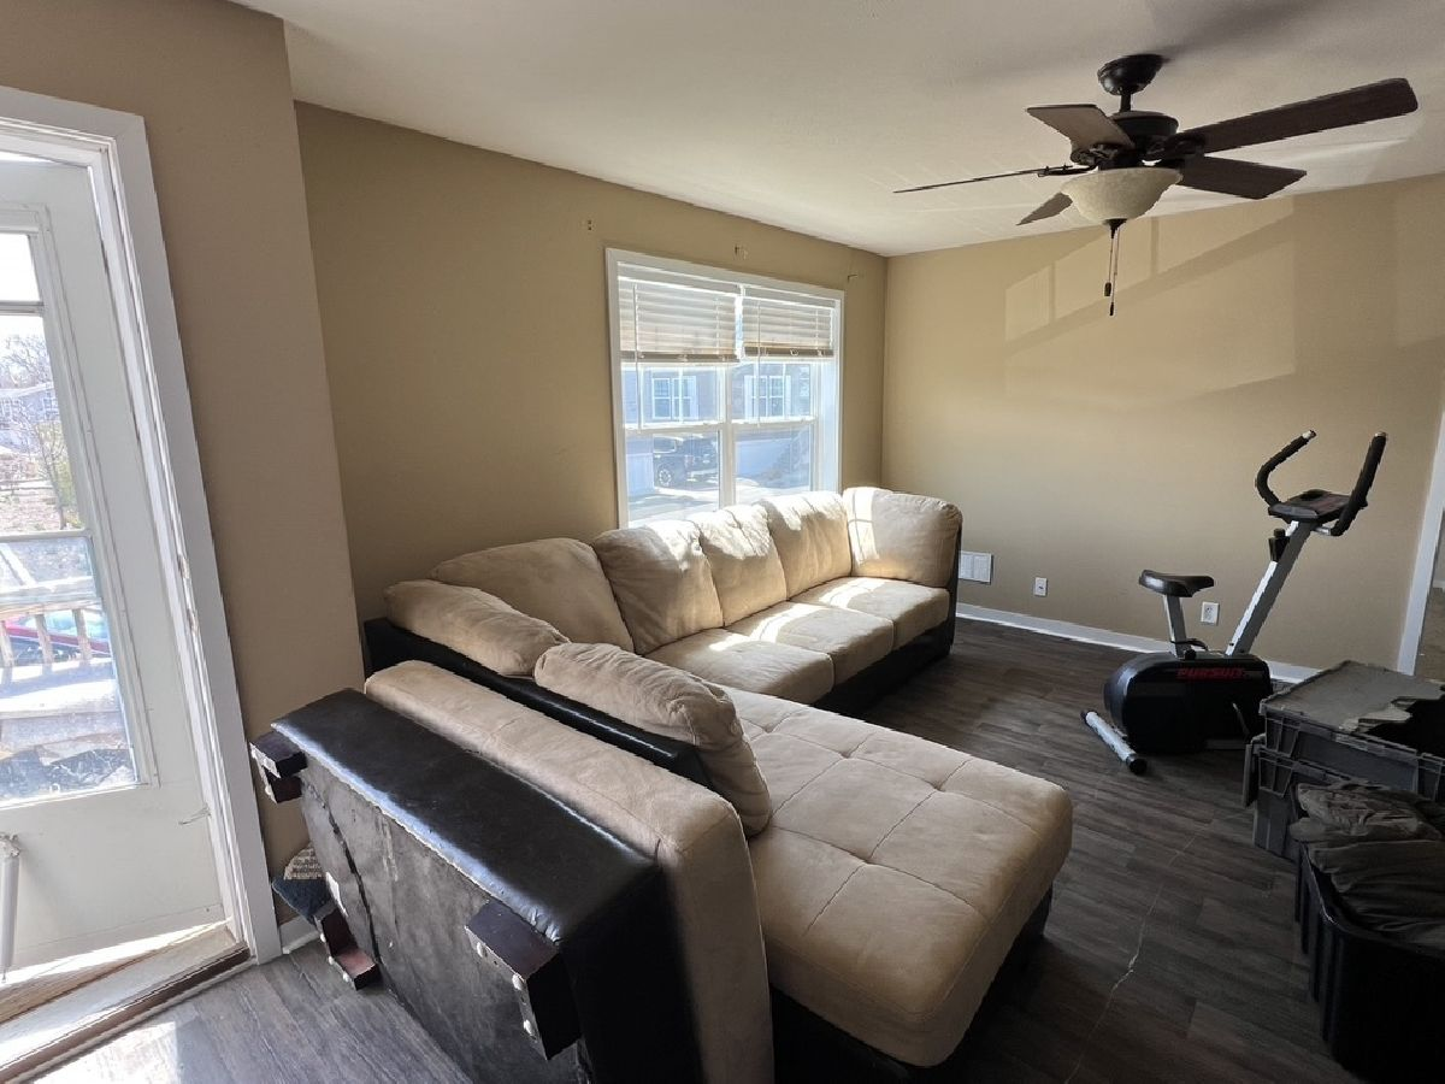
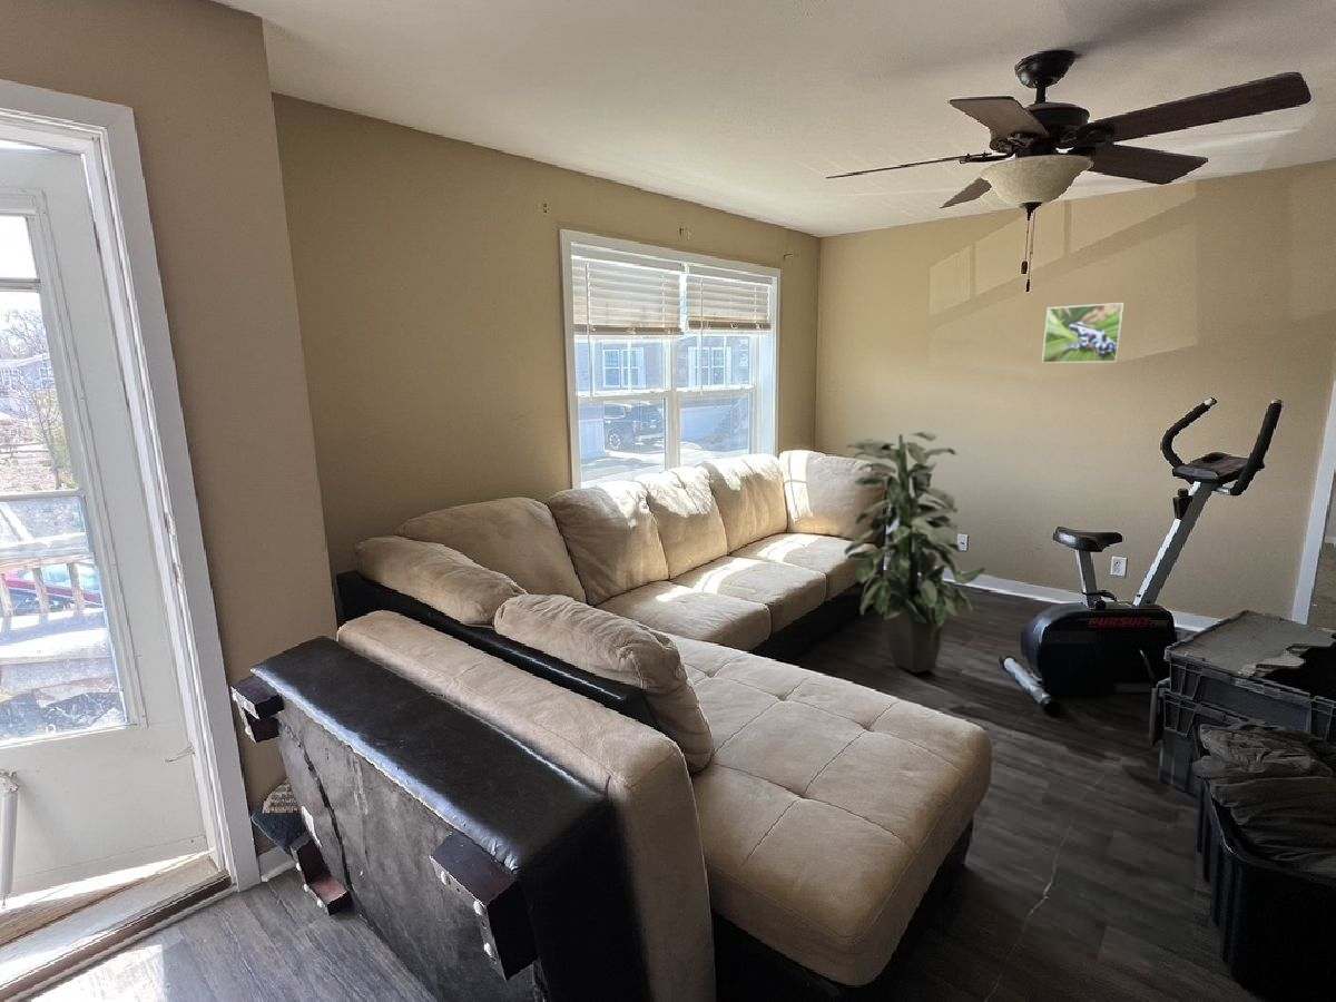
+ indoor plant (907, 551)
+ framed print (1081, 334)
